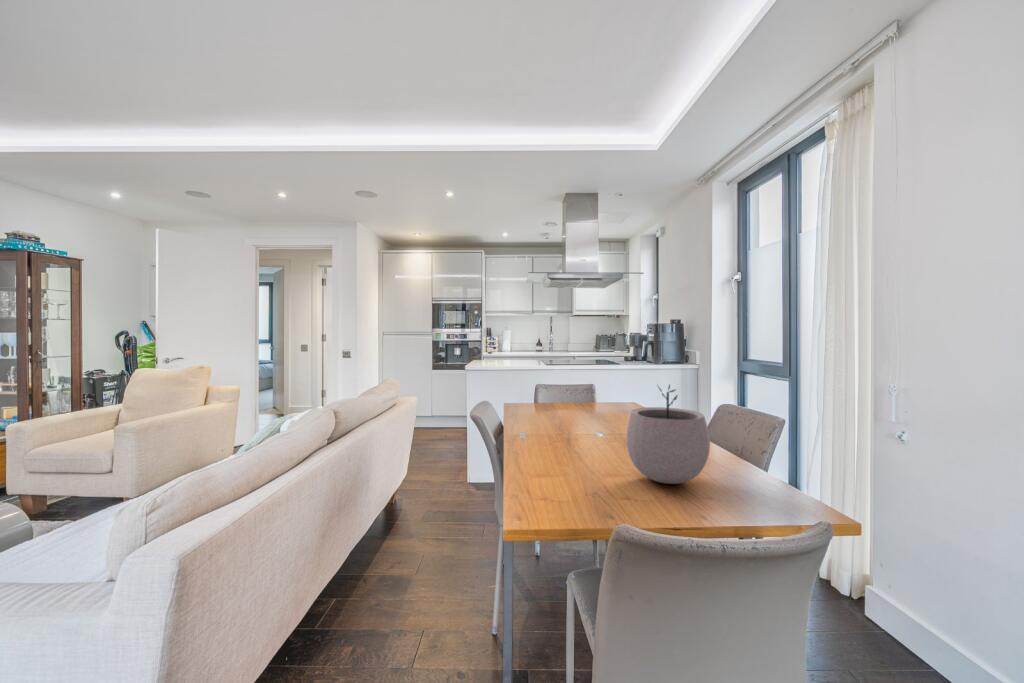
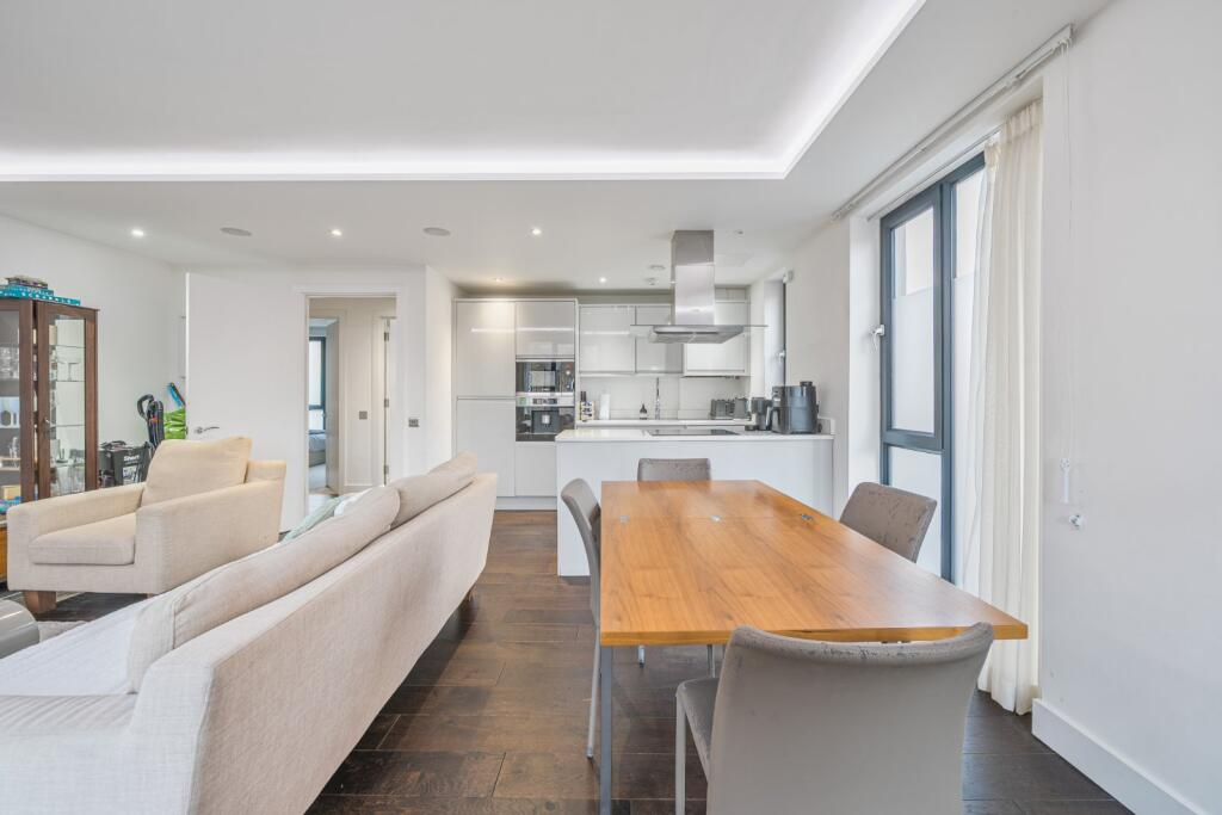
- plant pot (666, 431)
